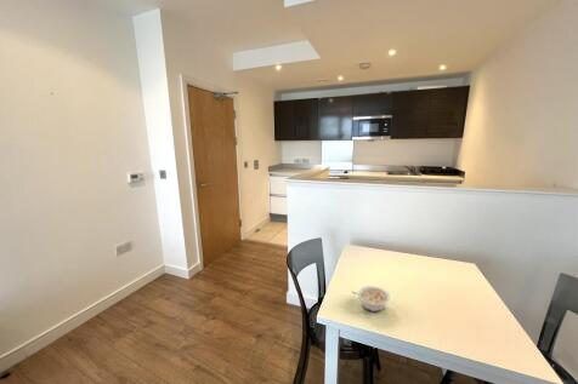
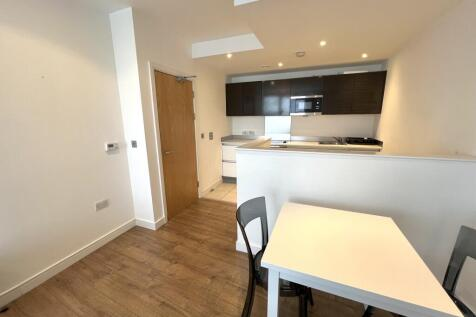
- legume (372, 299)
